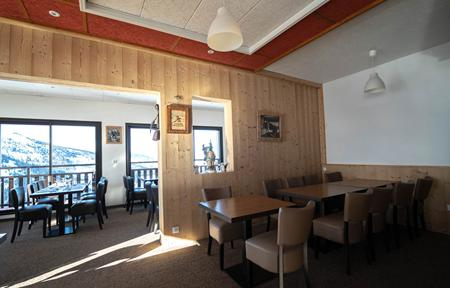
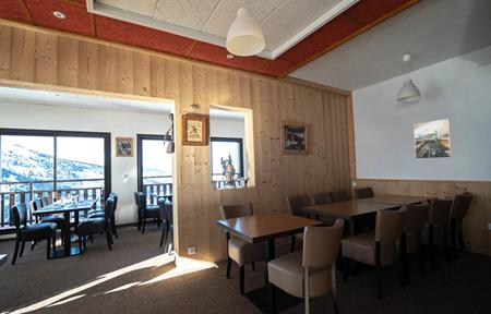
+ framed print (431, 140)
